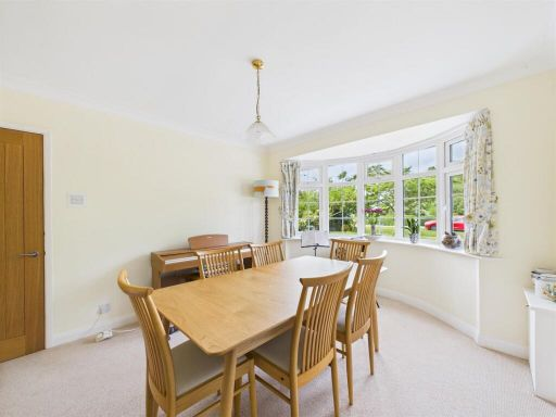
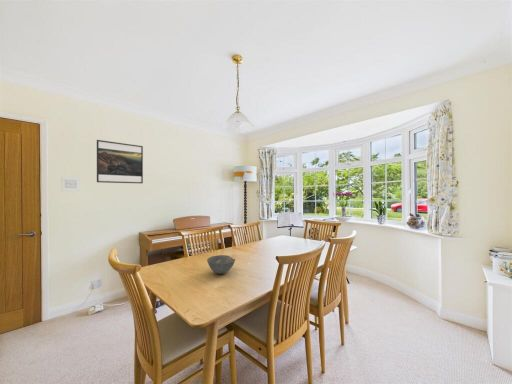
+ bowl (221, 265)
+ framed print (121, 163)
